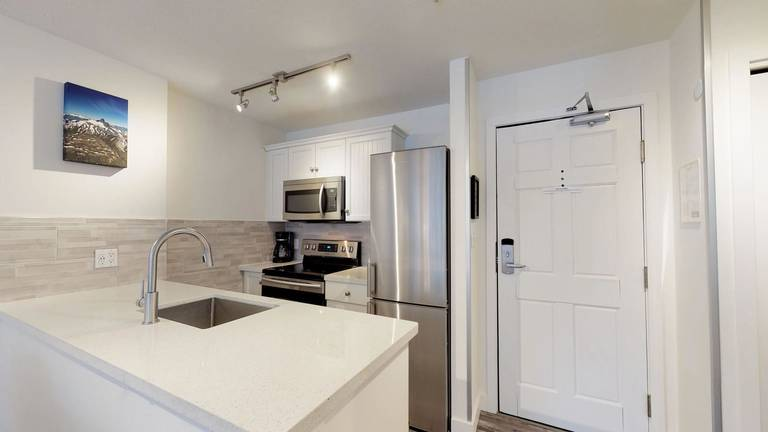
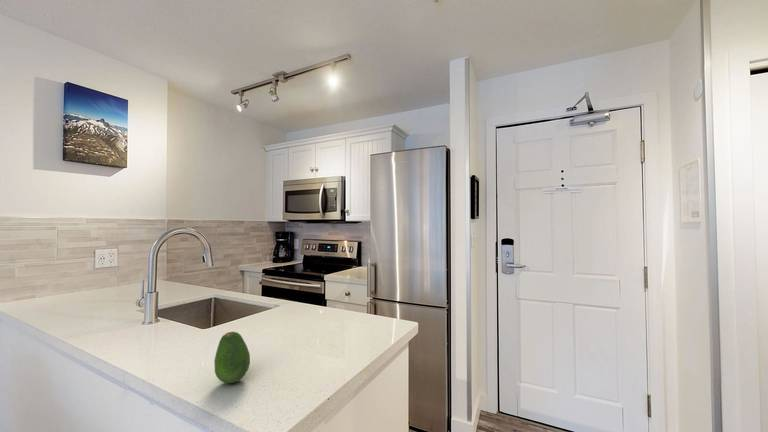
+ fruit (232, 357)
